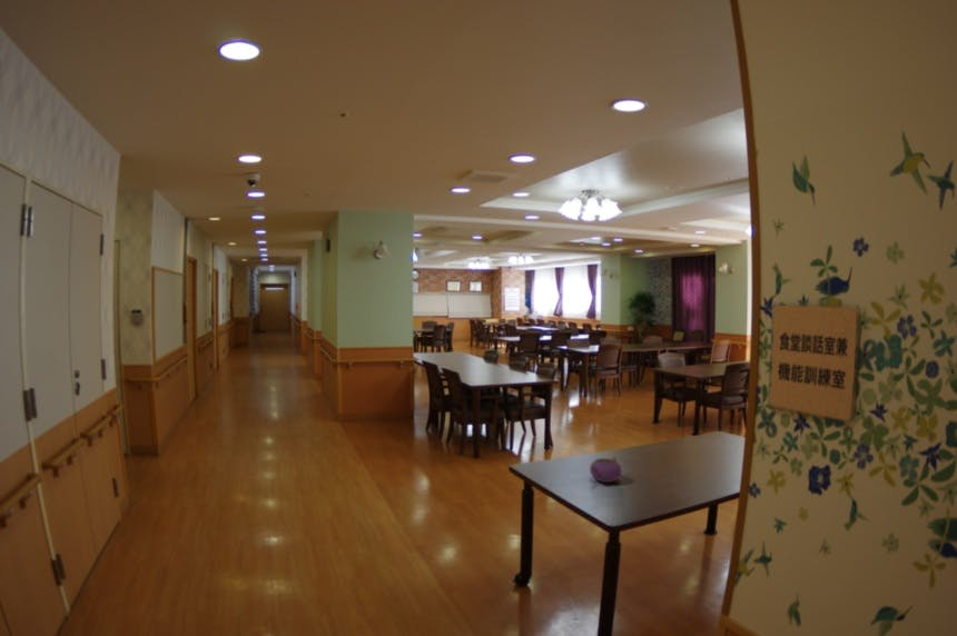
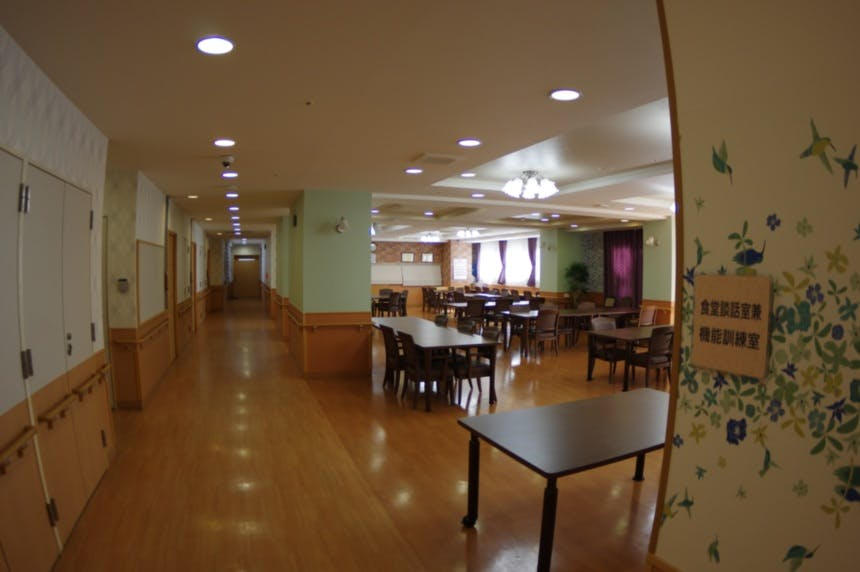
- teapot (604, 470)
